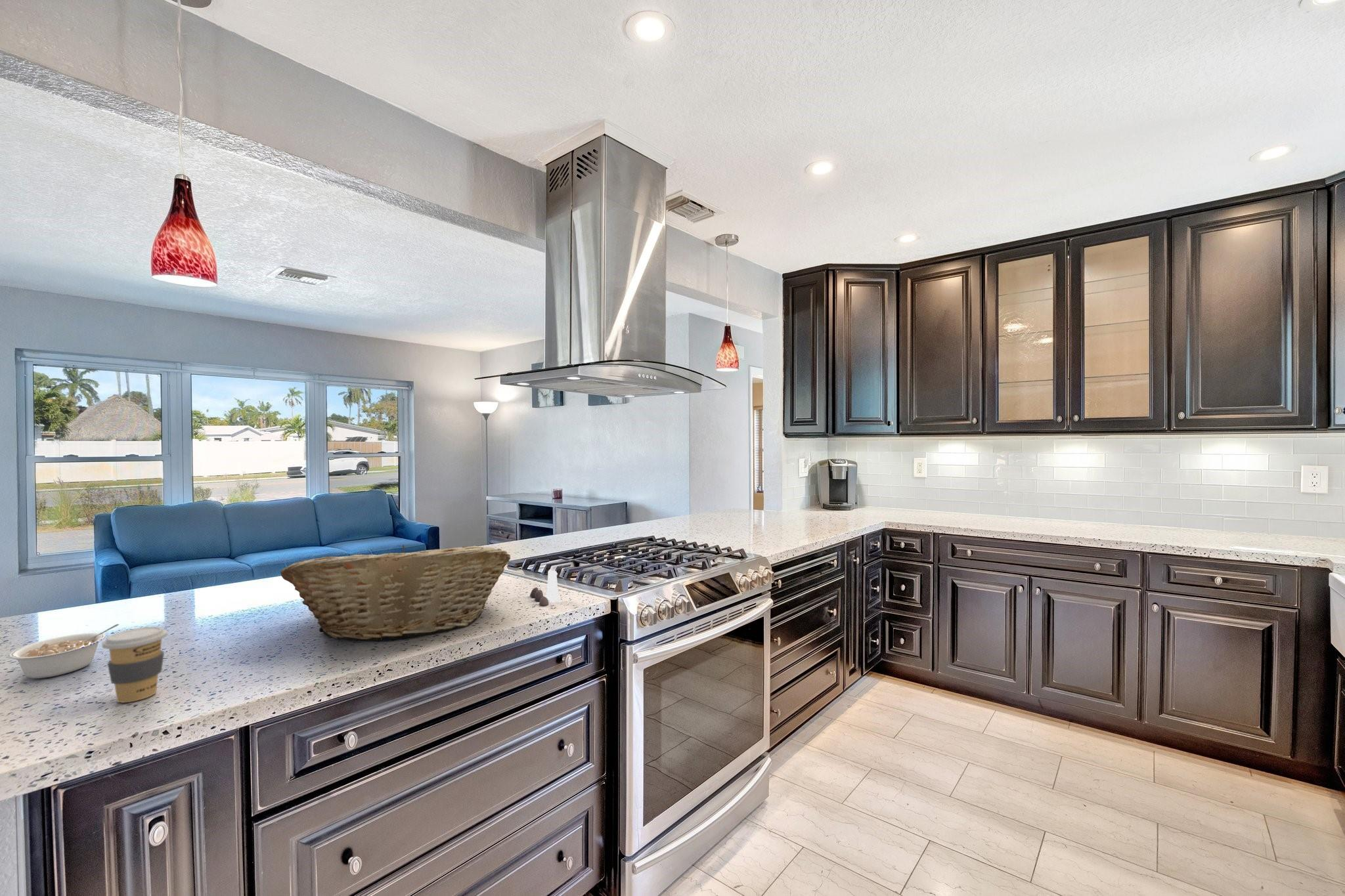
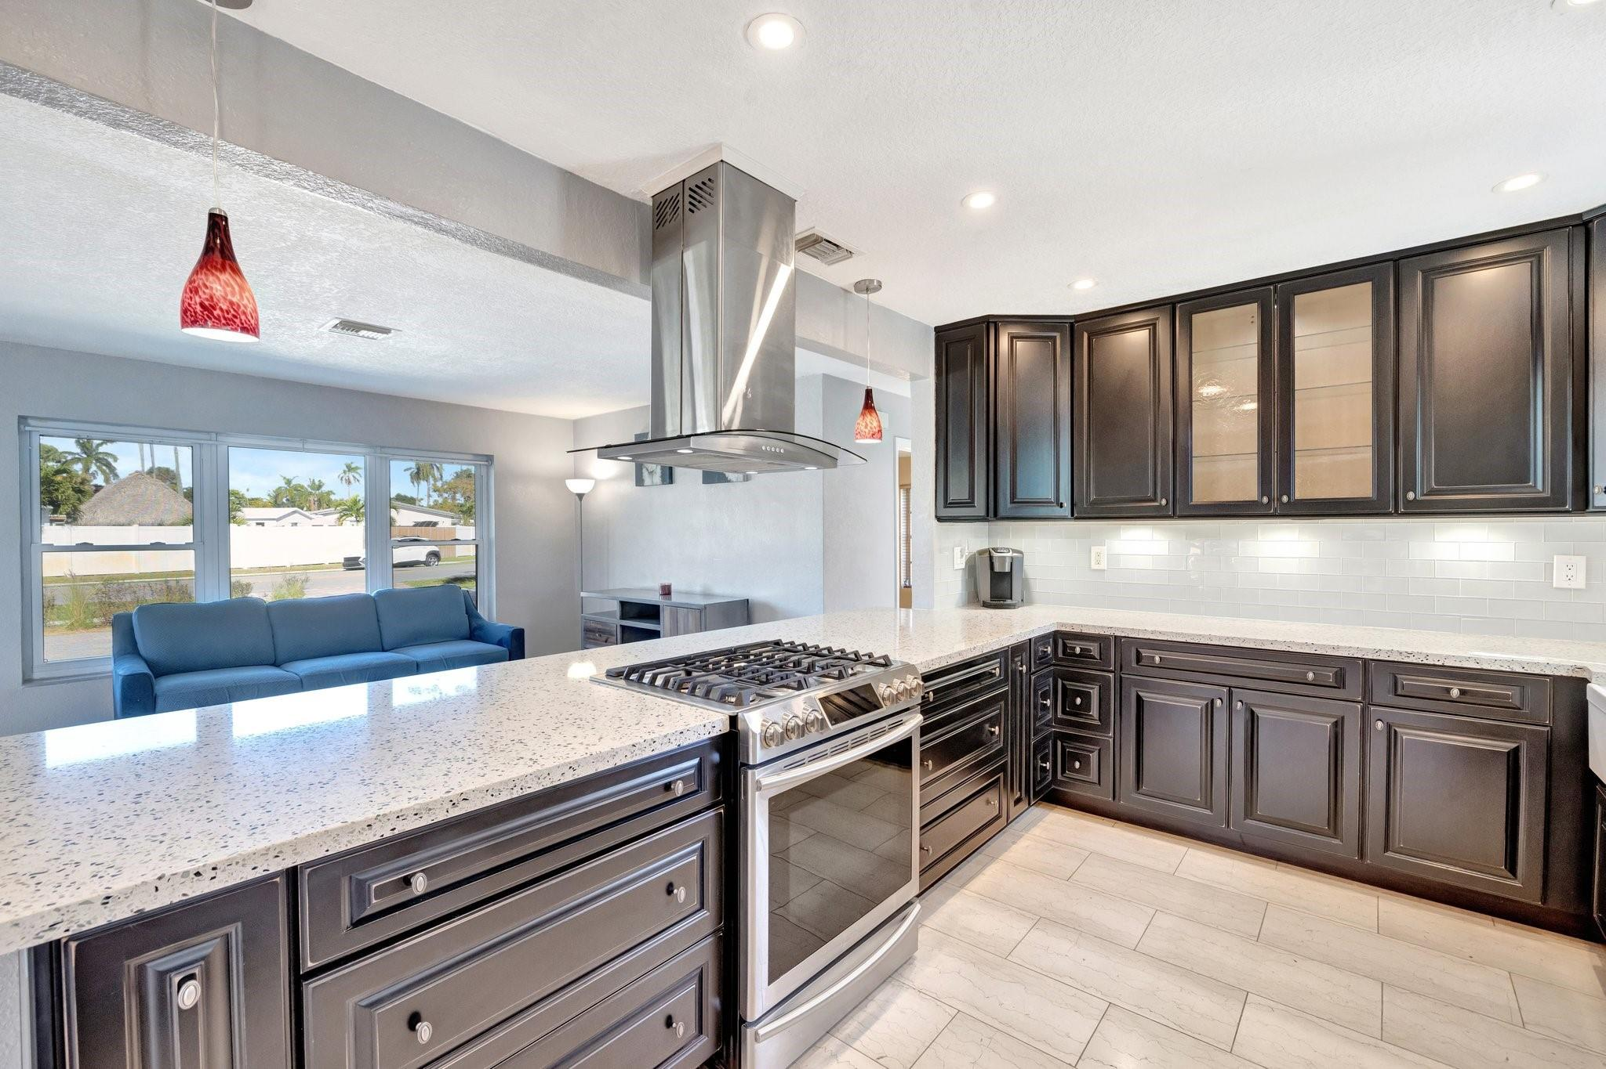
- salt and pepper shaker set (548, 585)
- fruit basket (404, 581)
- legume (61, 653)
- coffee cup (136, 664)
